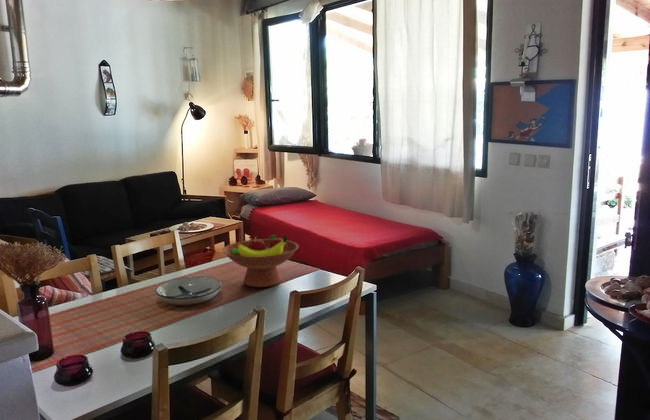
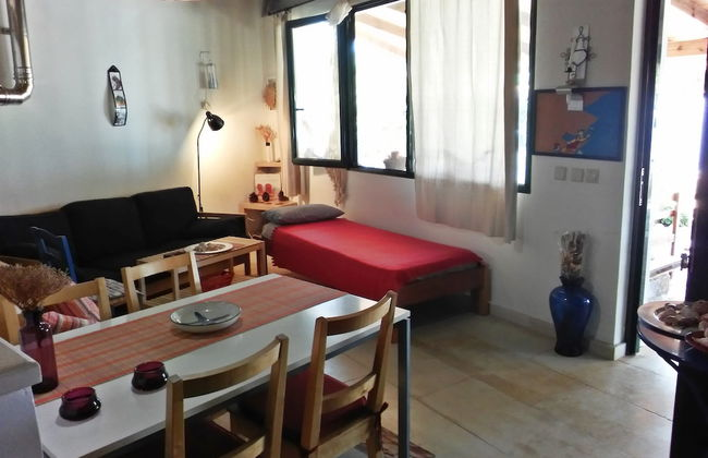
- fruit bowl (261, 258)
